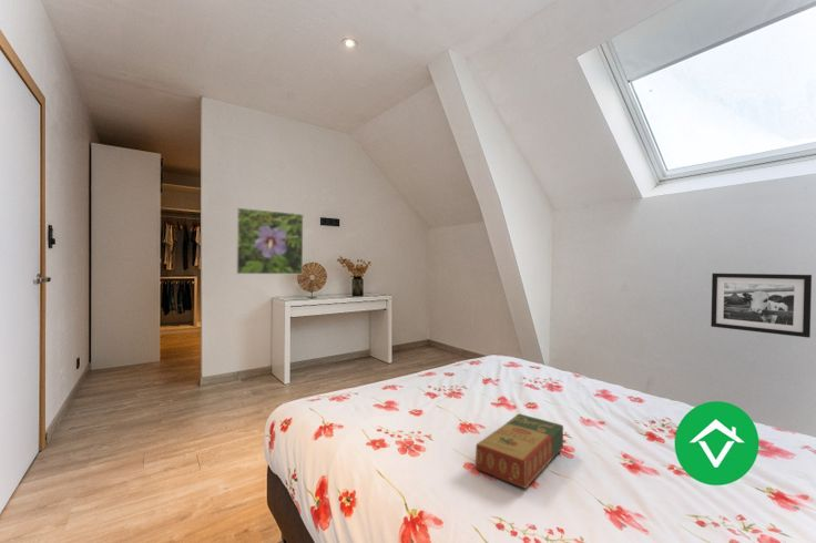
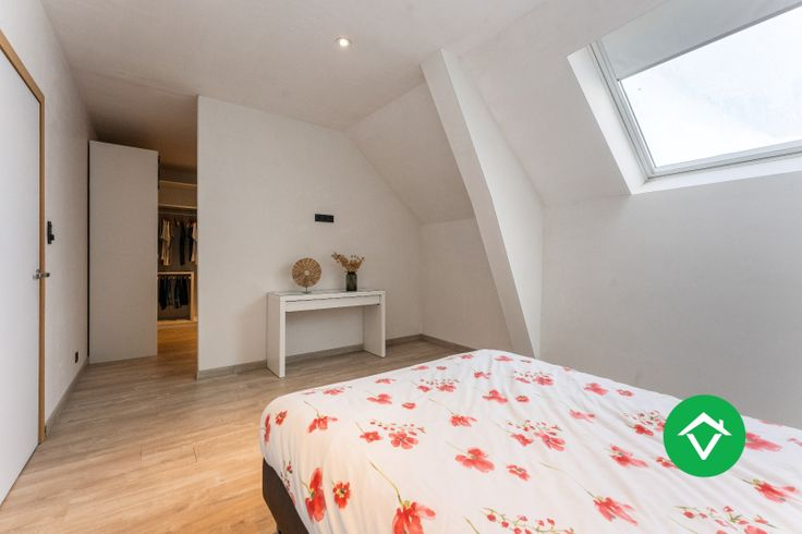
- picture frame (757, 303)
- book (521, 445)
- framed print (271, 243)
